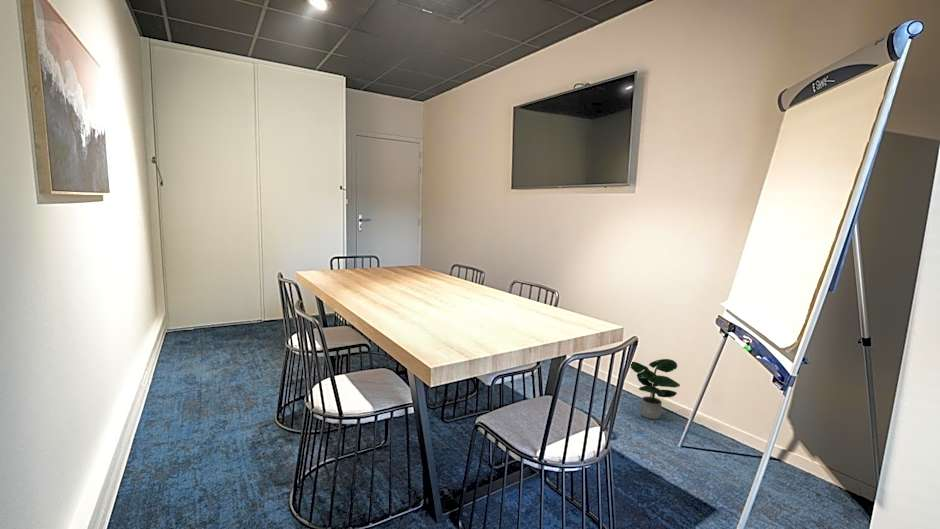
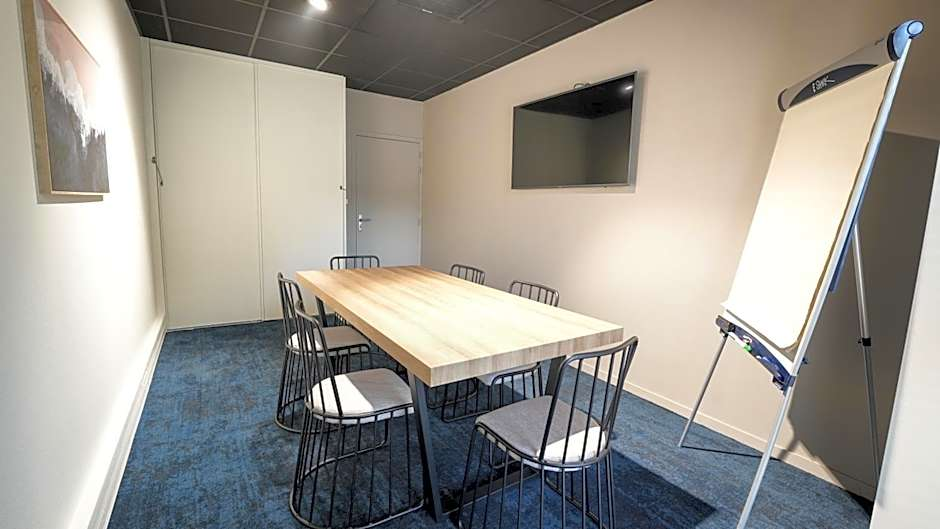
- potted plant (655, 389)
